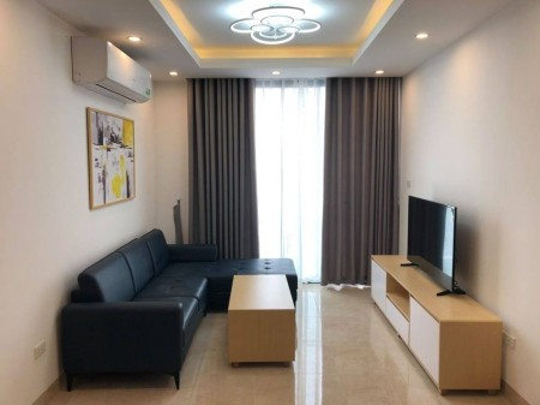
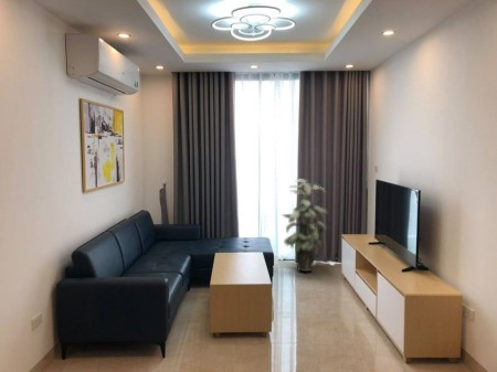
+ indoor plant (304, 224)
